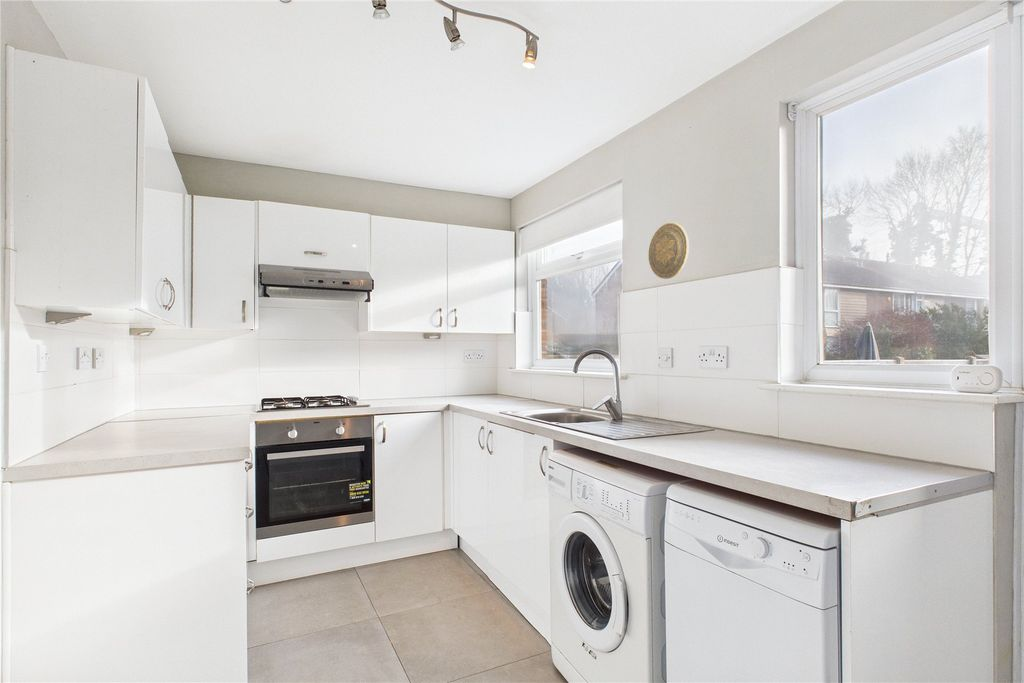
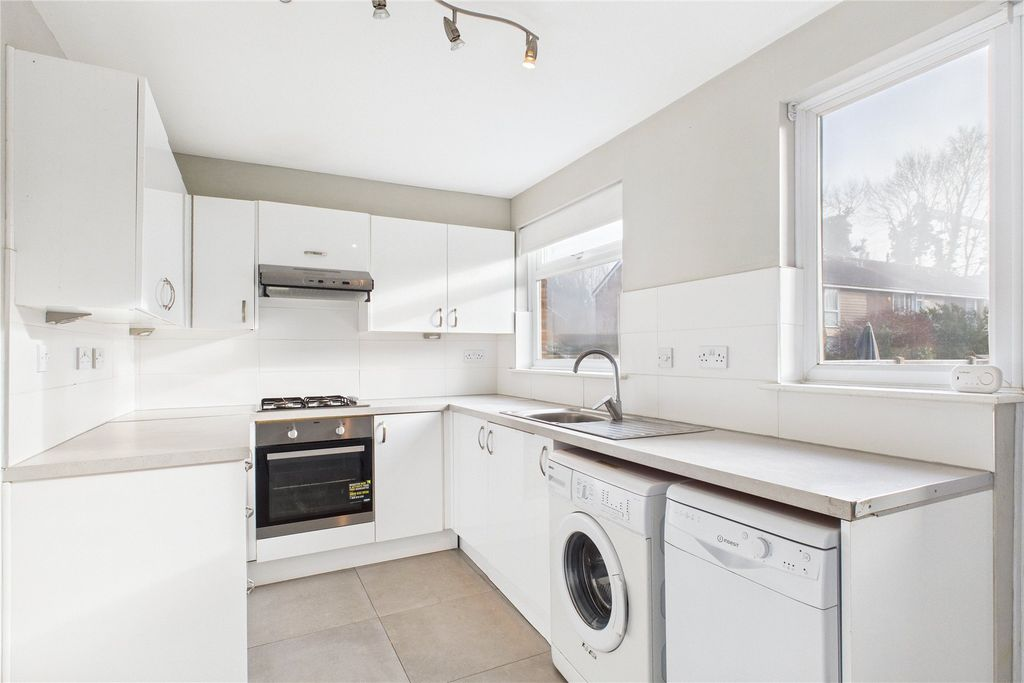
- decorative plate (666, 250)
